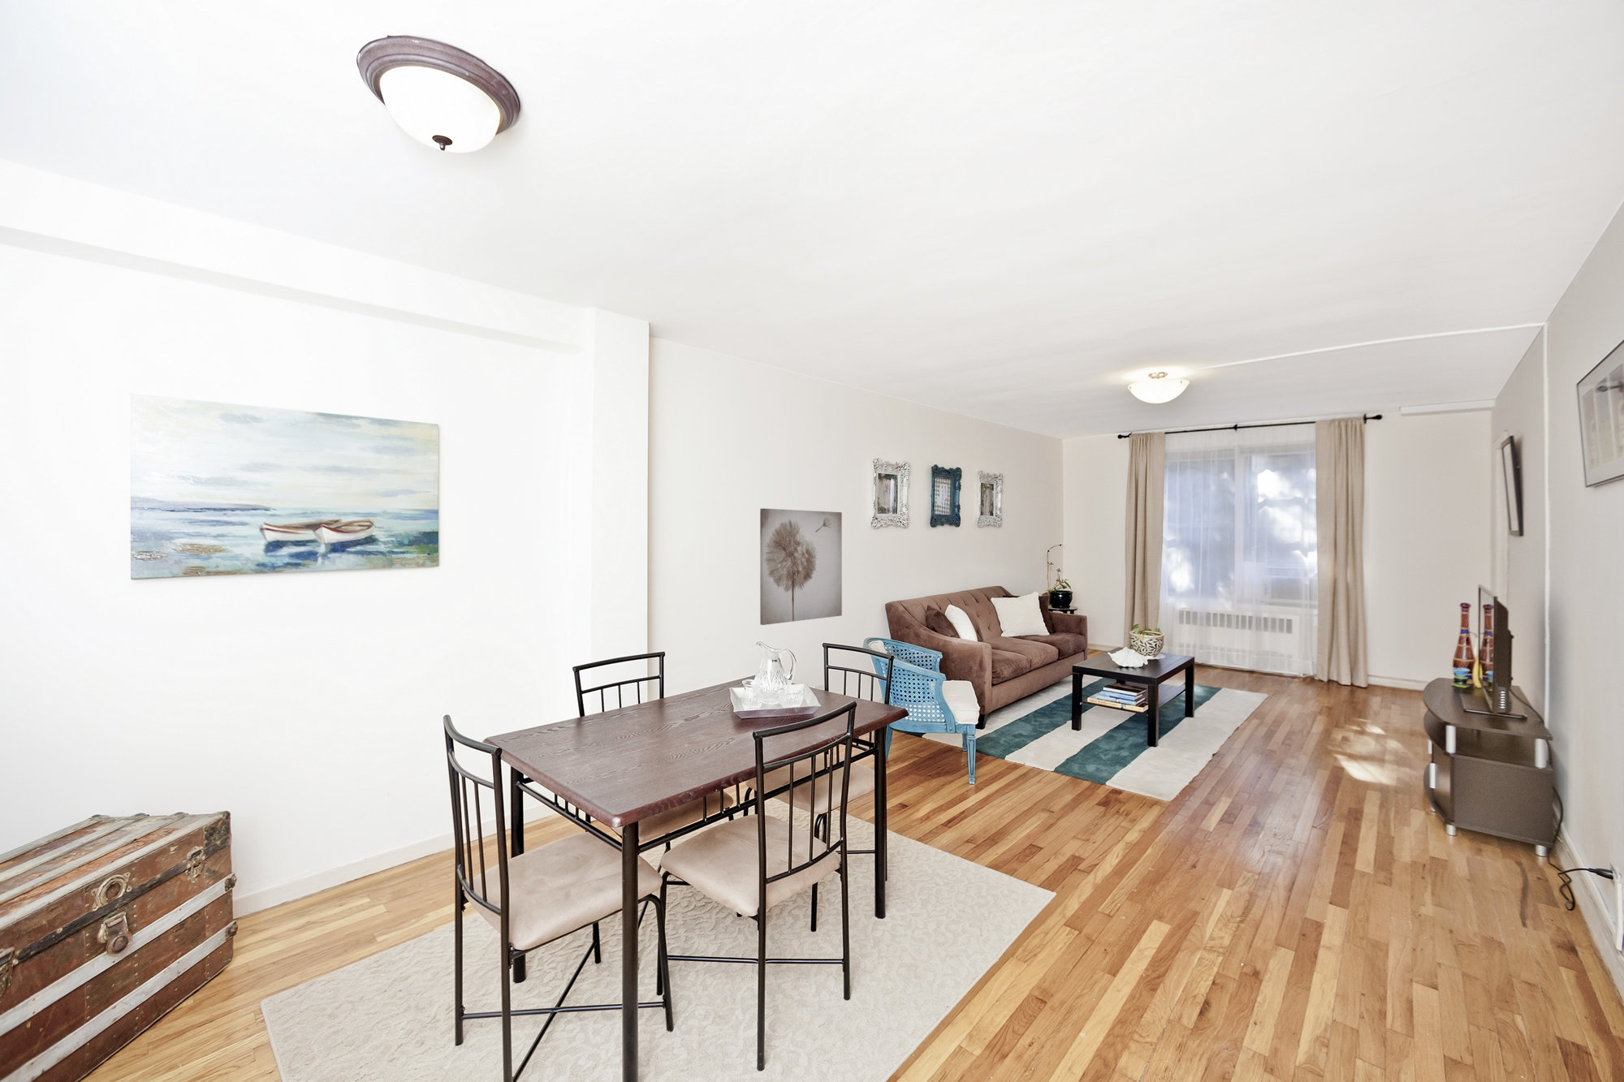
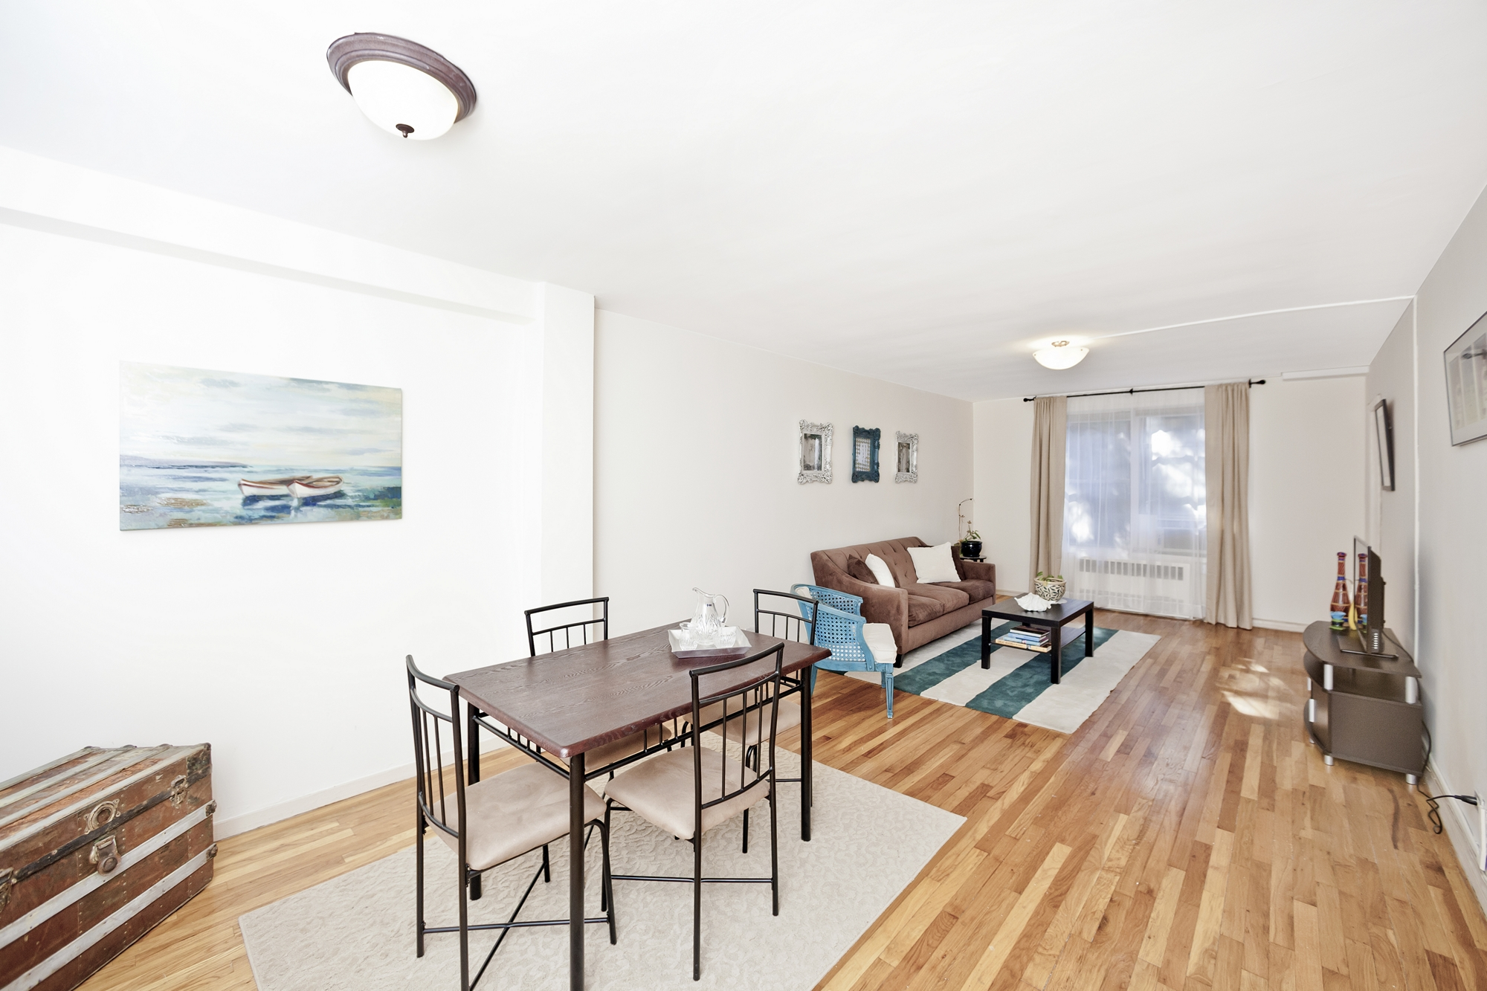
- wall art (803, 565)
